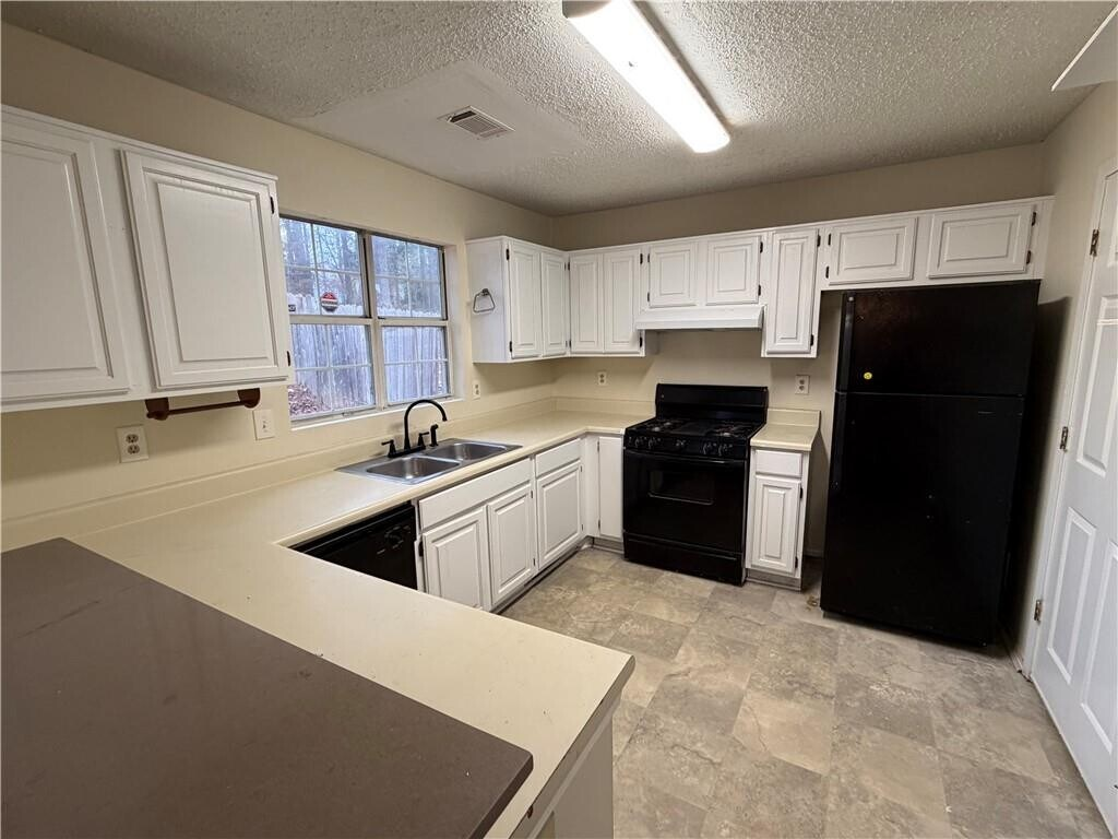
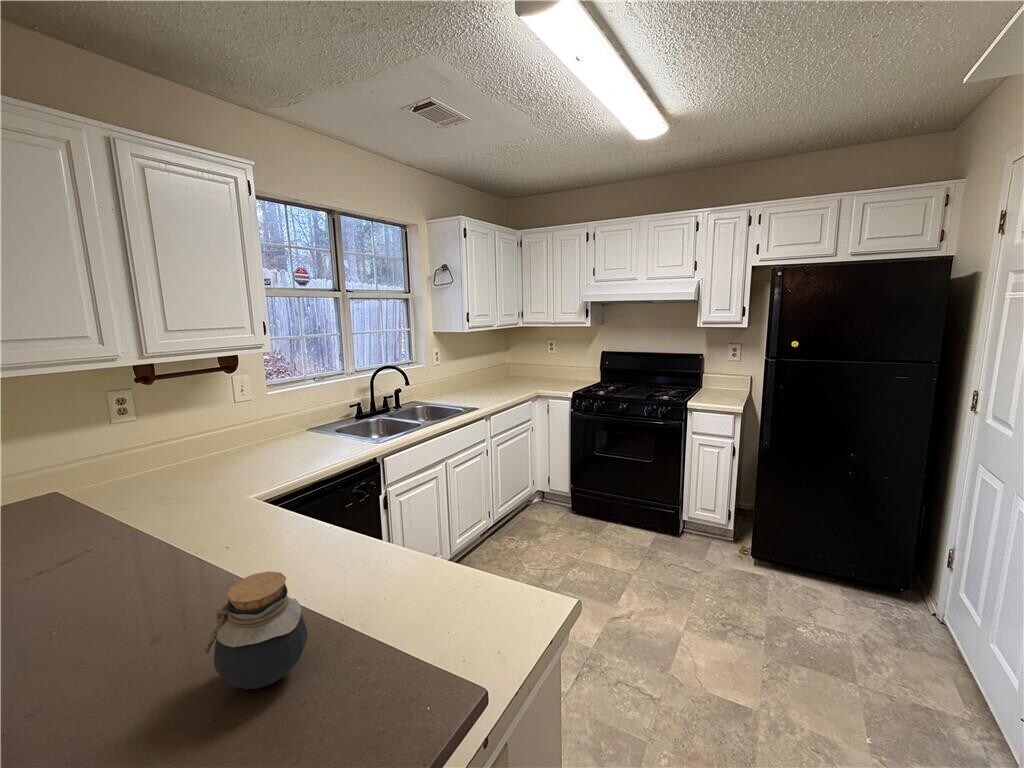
+ jar (257, 629)
